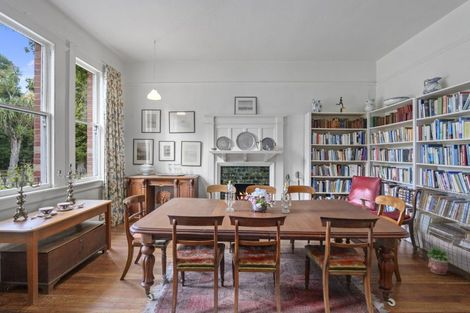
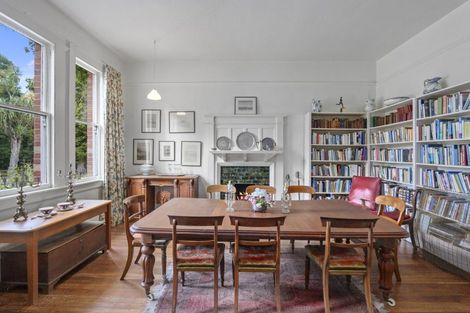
- potted plant (439, 260)
